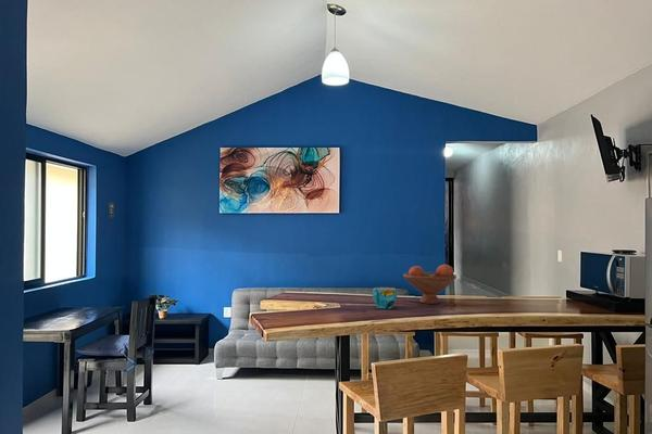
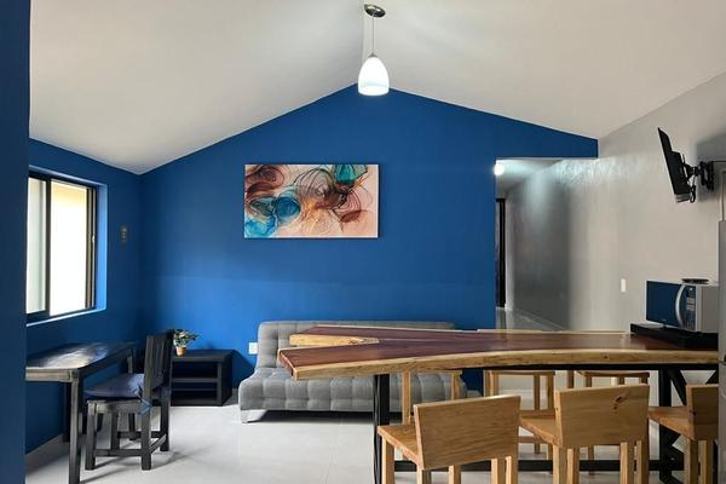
- fruit bowl (429, 283)
- cup (384, 297)
